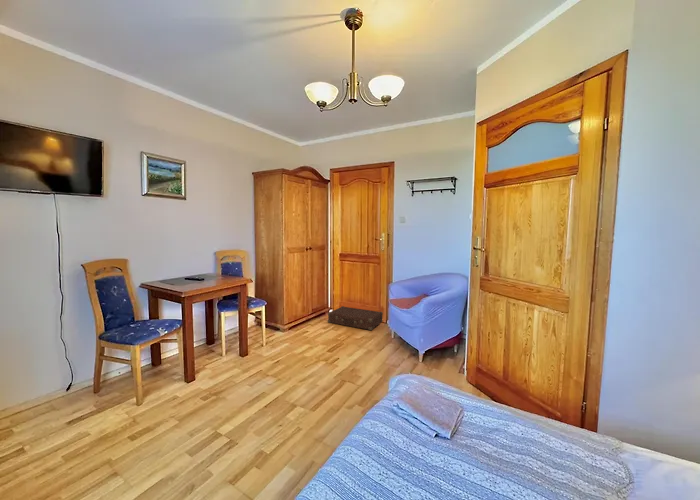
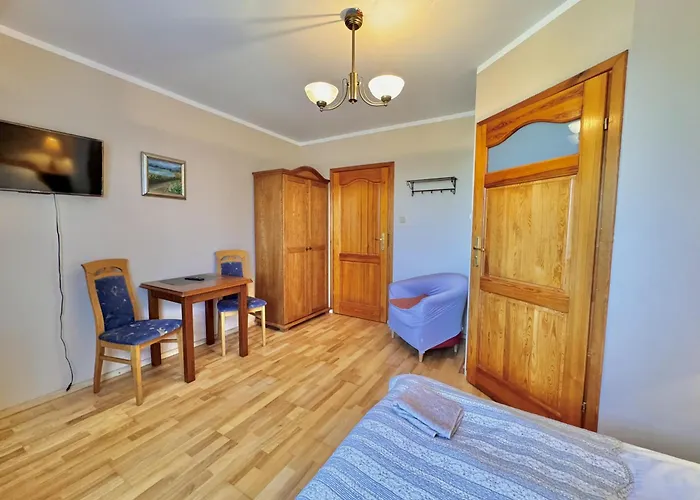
- suitcase (355, 317)
